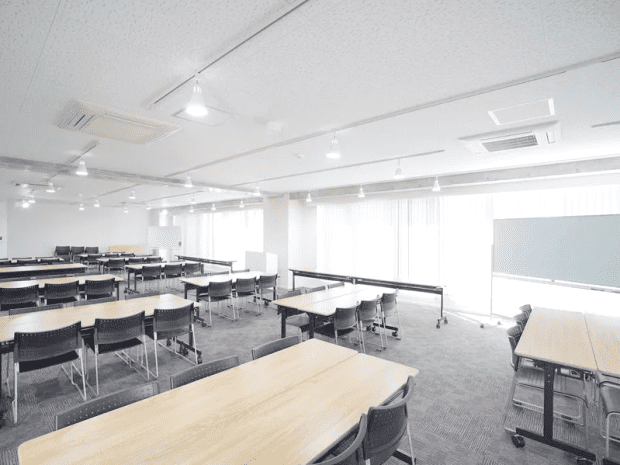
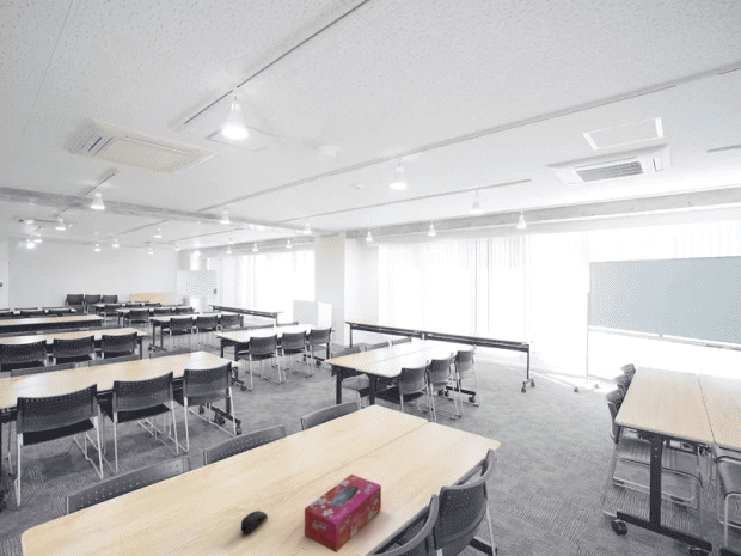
+ tissue box (344, 508)
+ computer mouse (255, 518)
